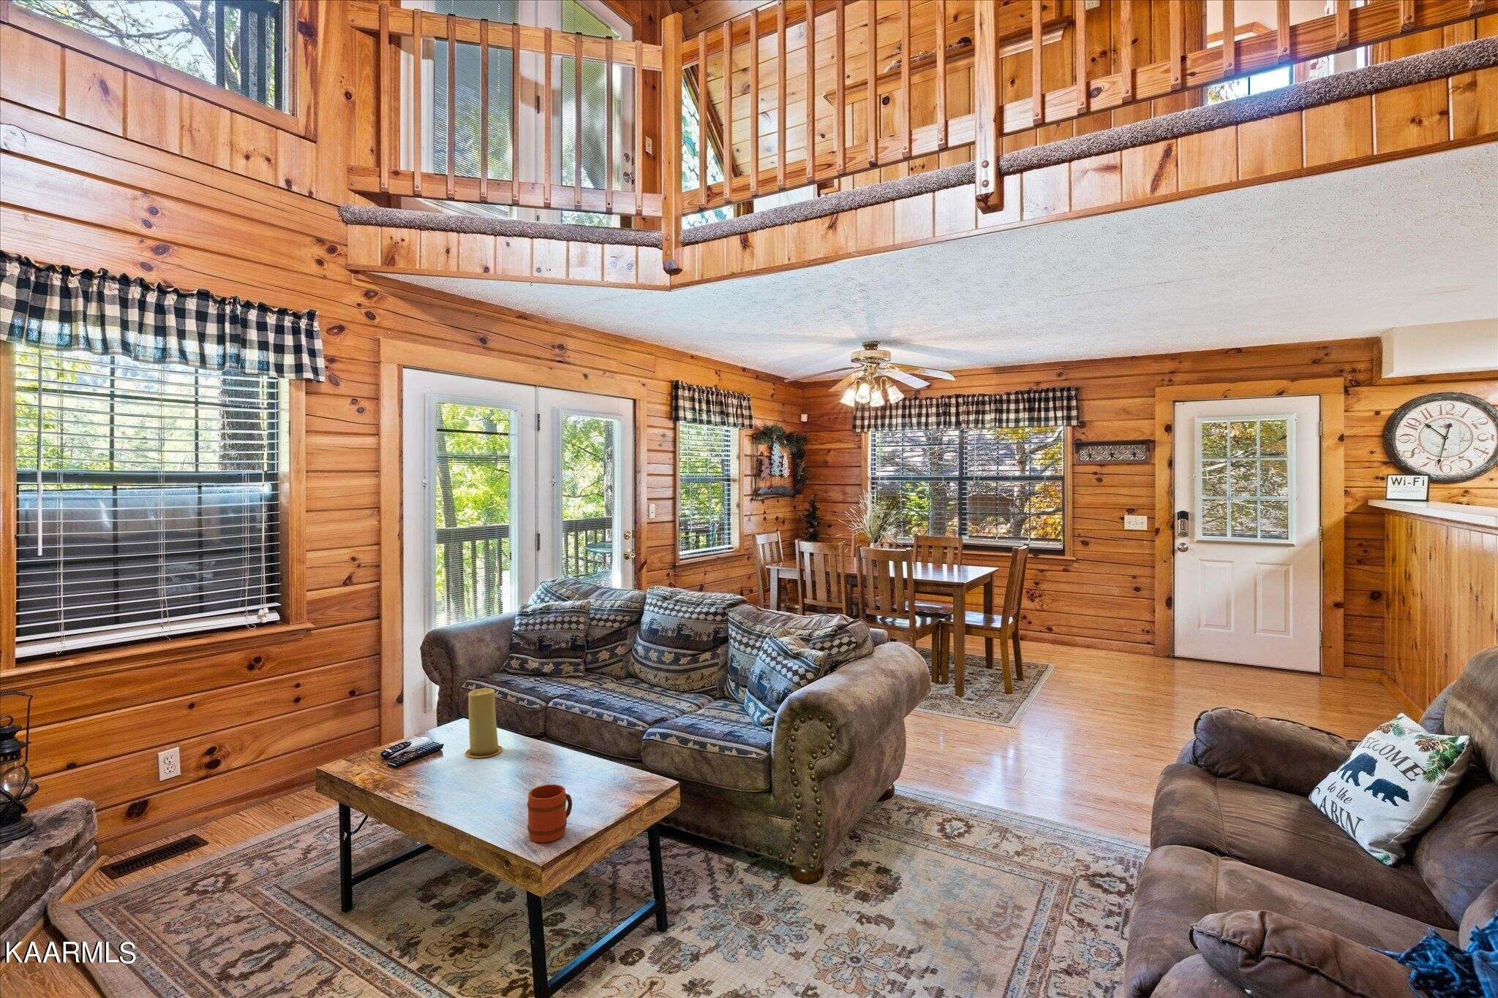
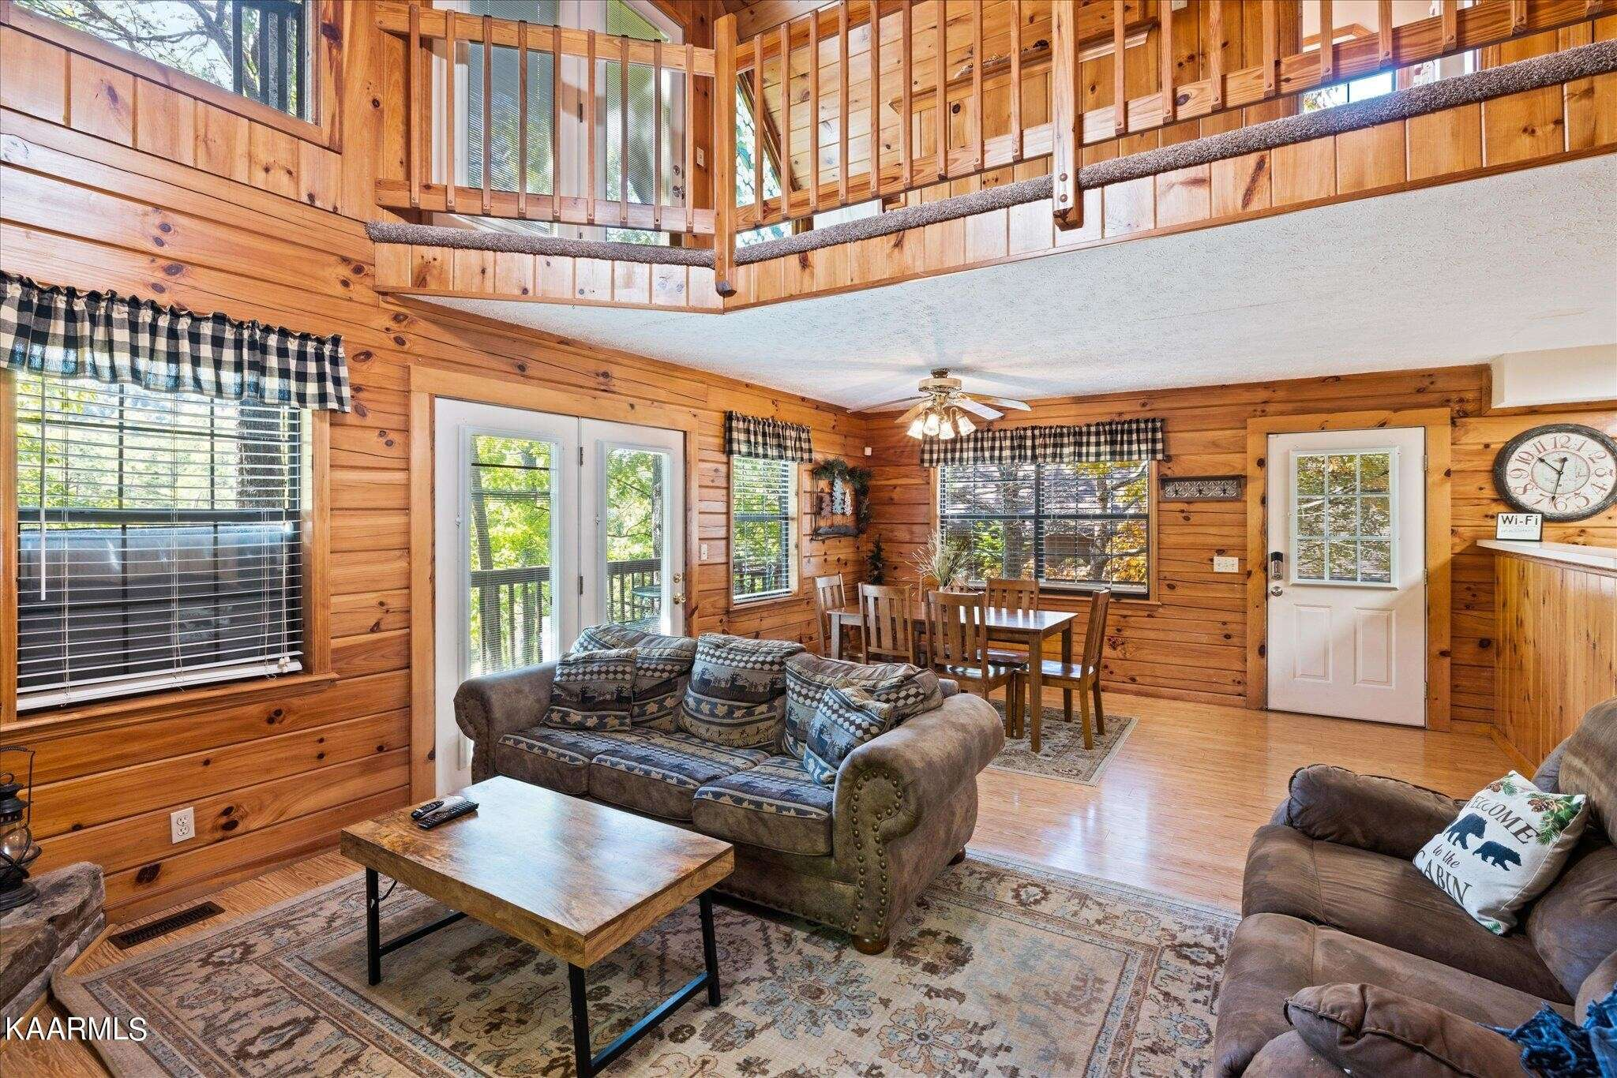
- candle (484, 721)
- mug (552, 810)
